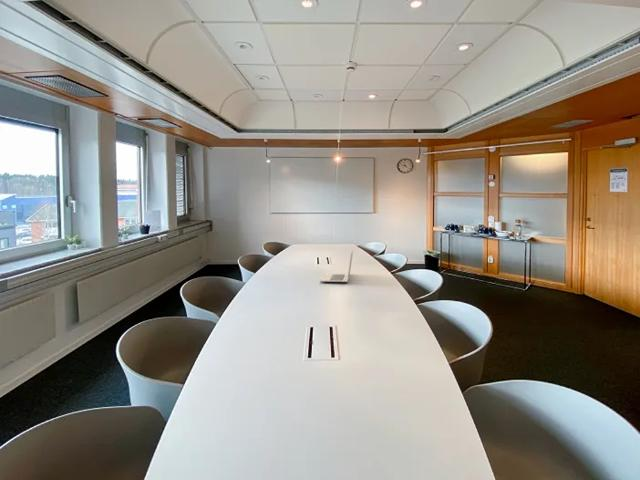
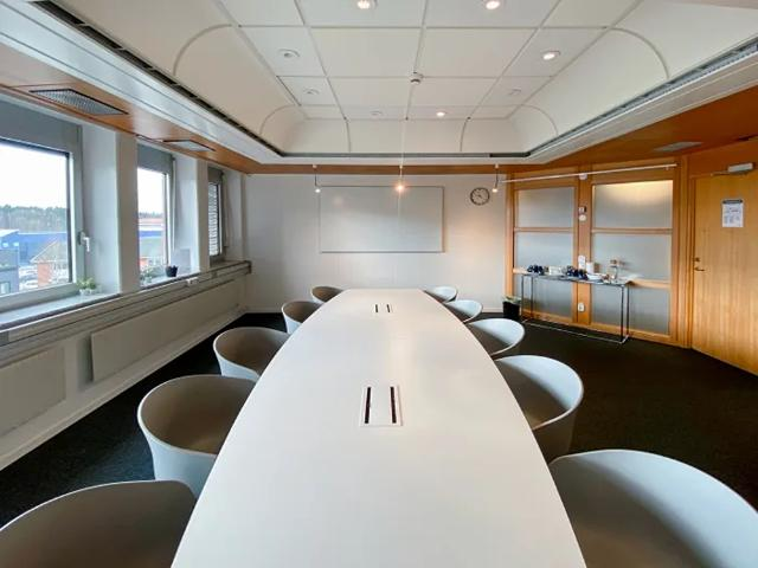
- laptop (337, 274)
